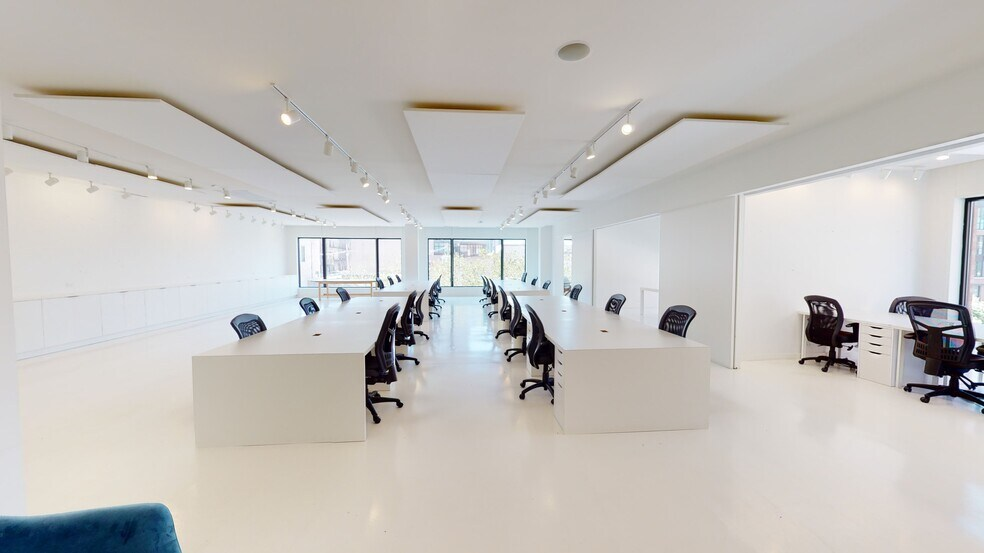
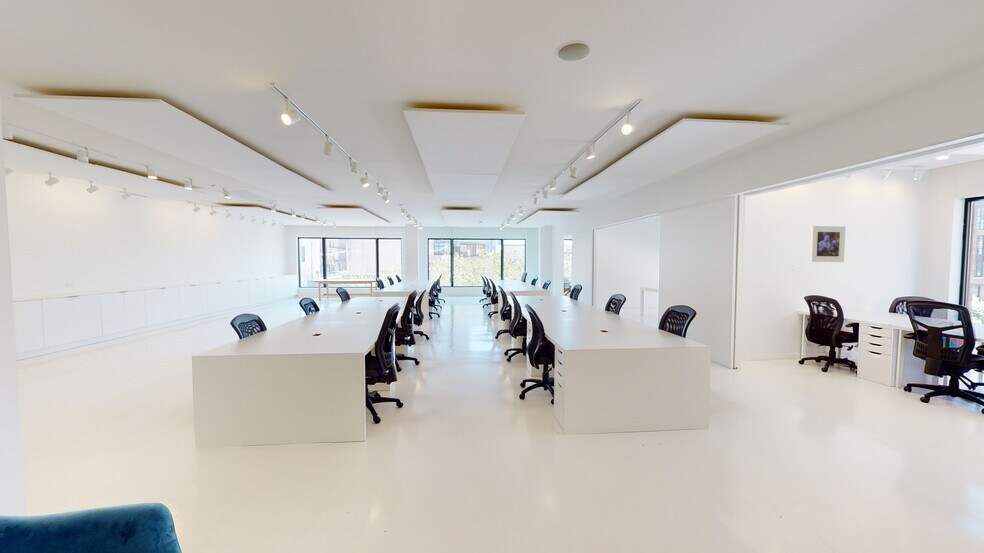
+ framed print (827, 244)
